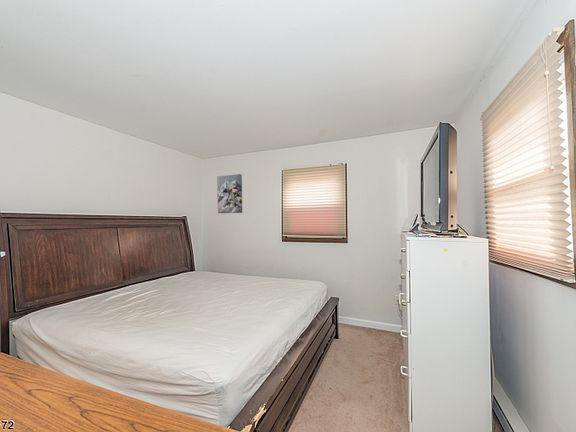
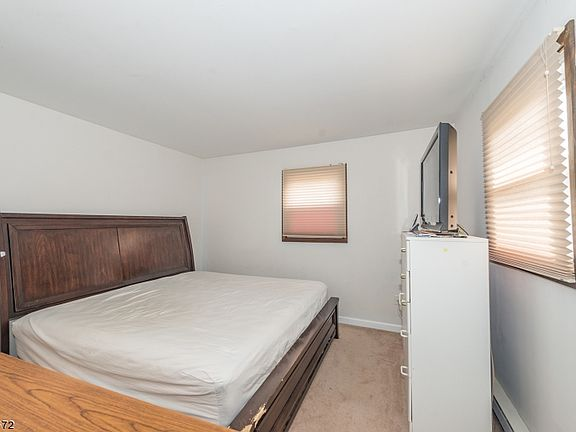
- wall art (229, 194)
